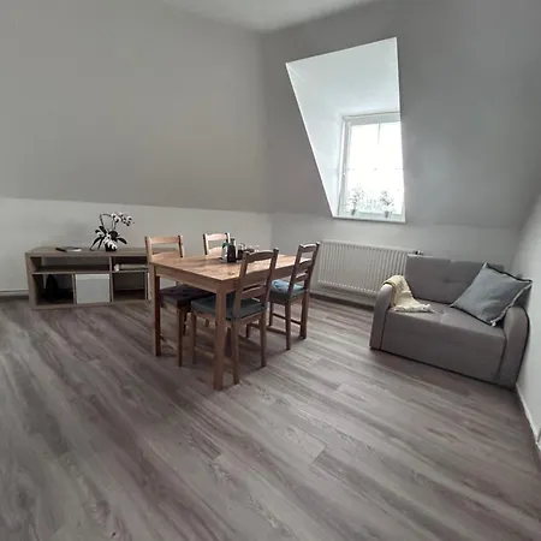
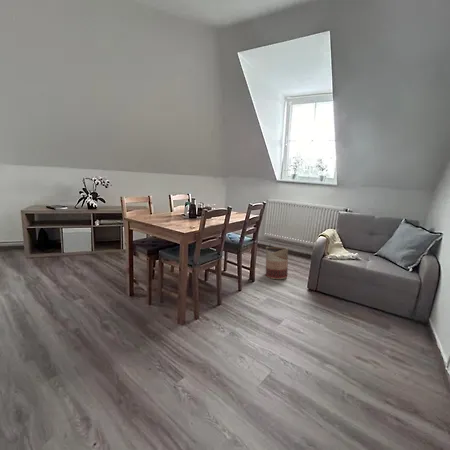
+ basket (276, 261)
